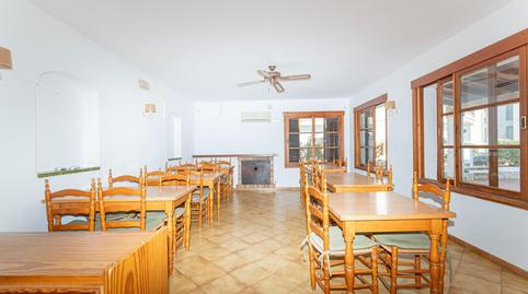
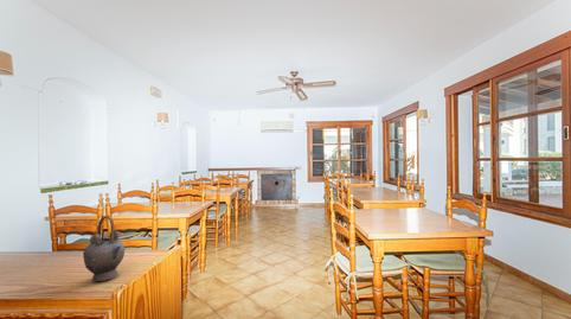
+ teapot (107, 247)
